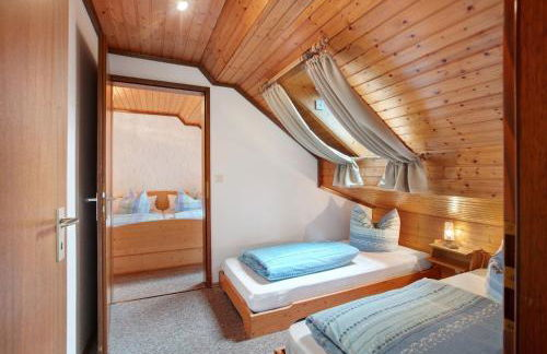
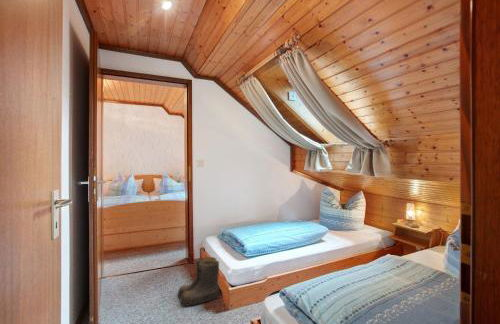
+ boots (198, 278)
